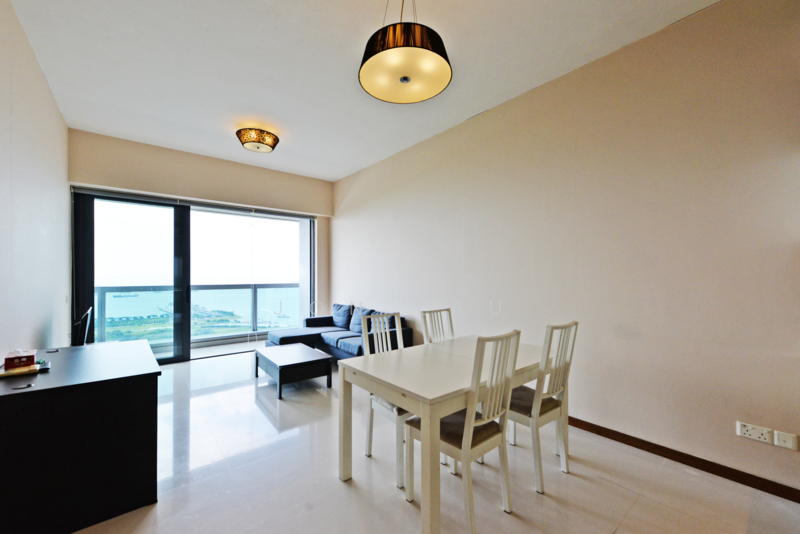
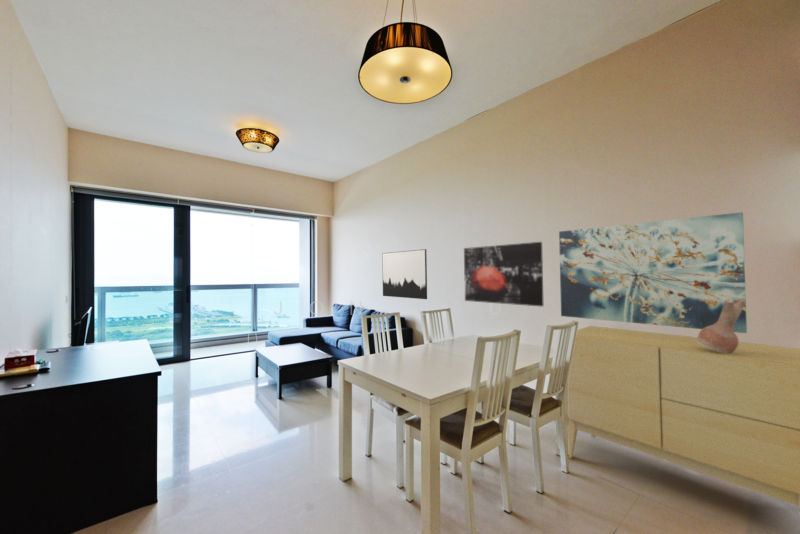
+ wall art (499, 274)
+ vase (718, 324)
+ wall art (636, 273)
+ sideboard (672, 410)
+ wall art (402, 274)
